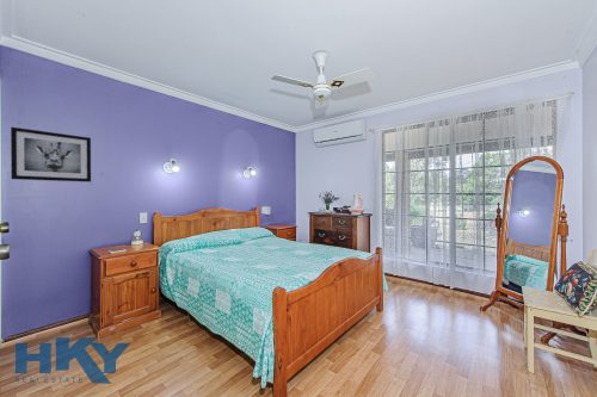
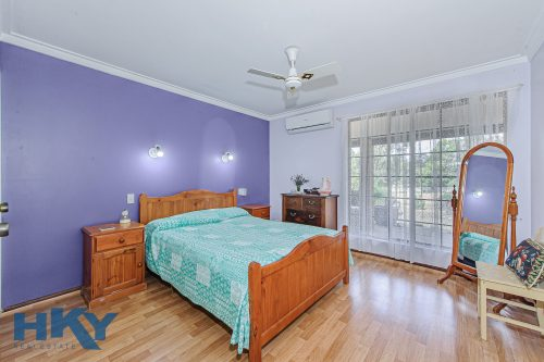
- wall art (54, 156)
